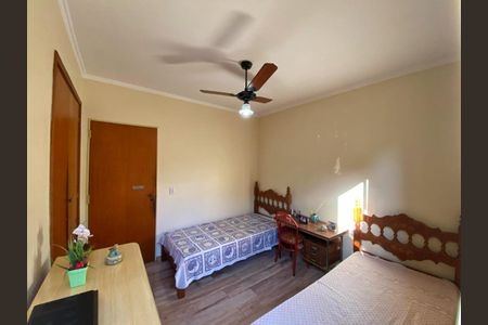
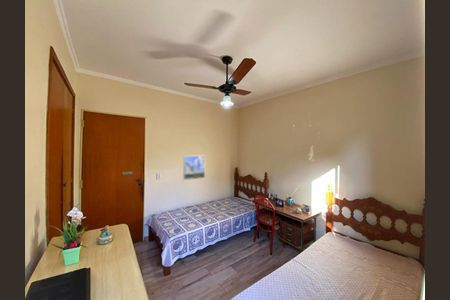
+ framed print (194, 167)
